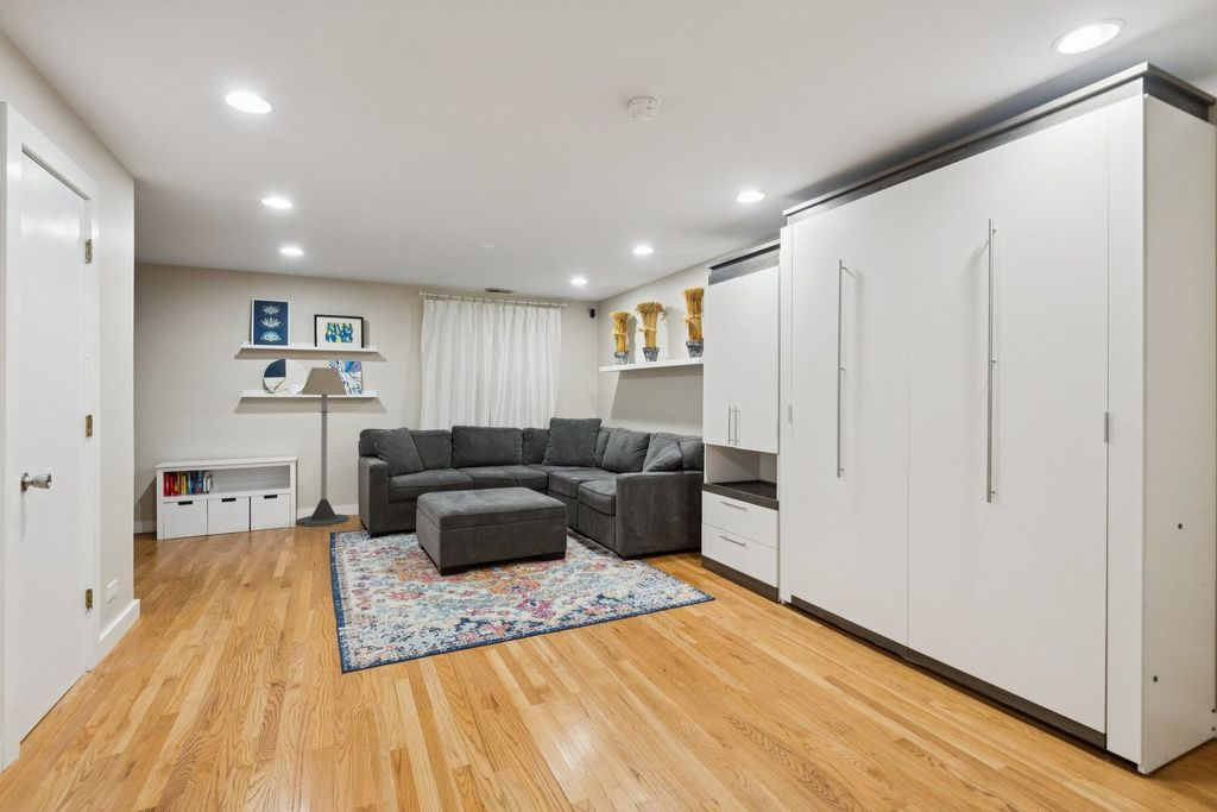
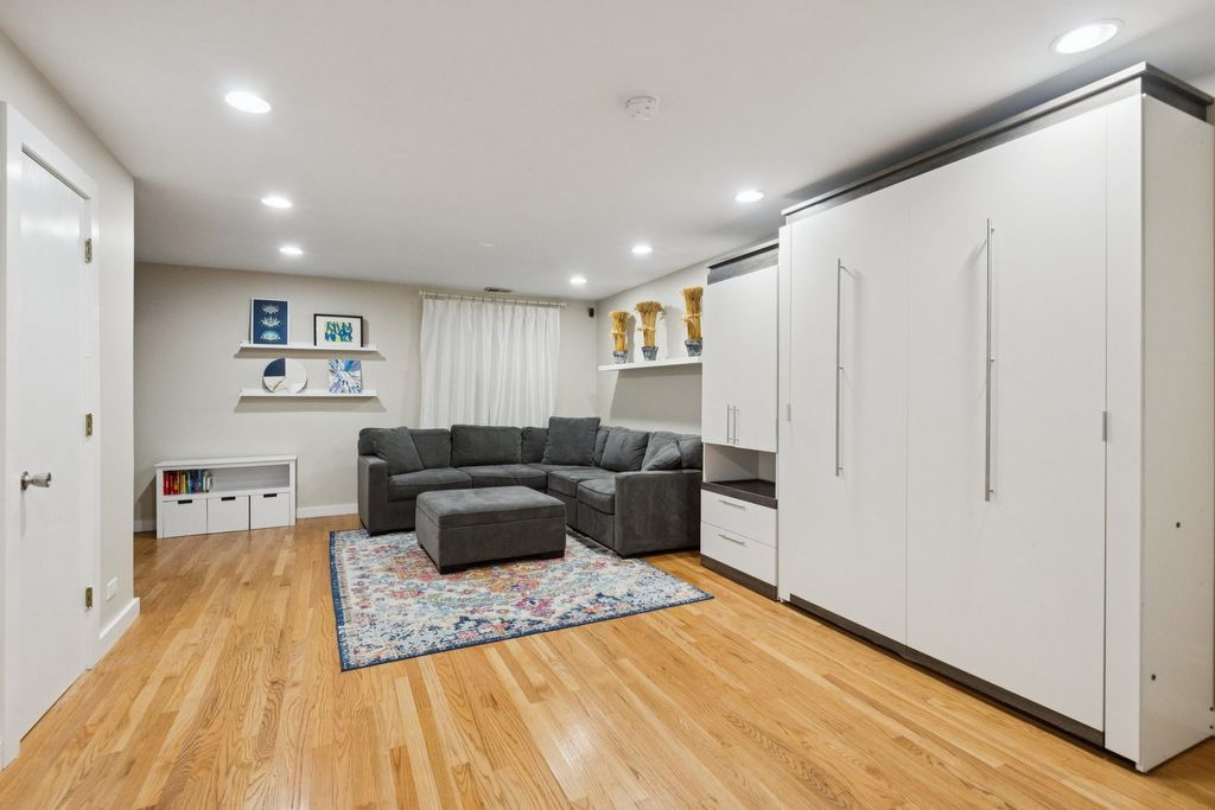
- floor lamp (323, 445)
